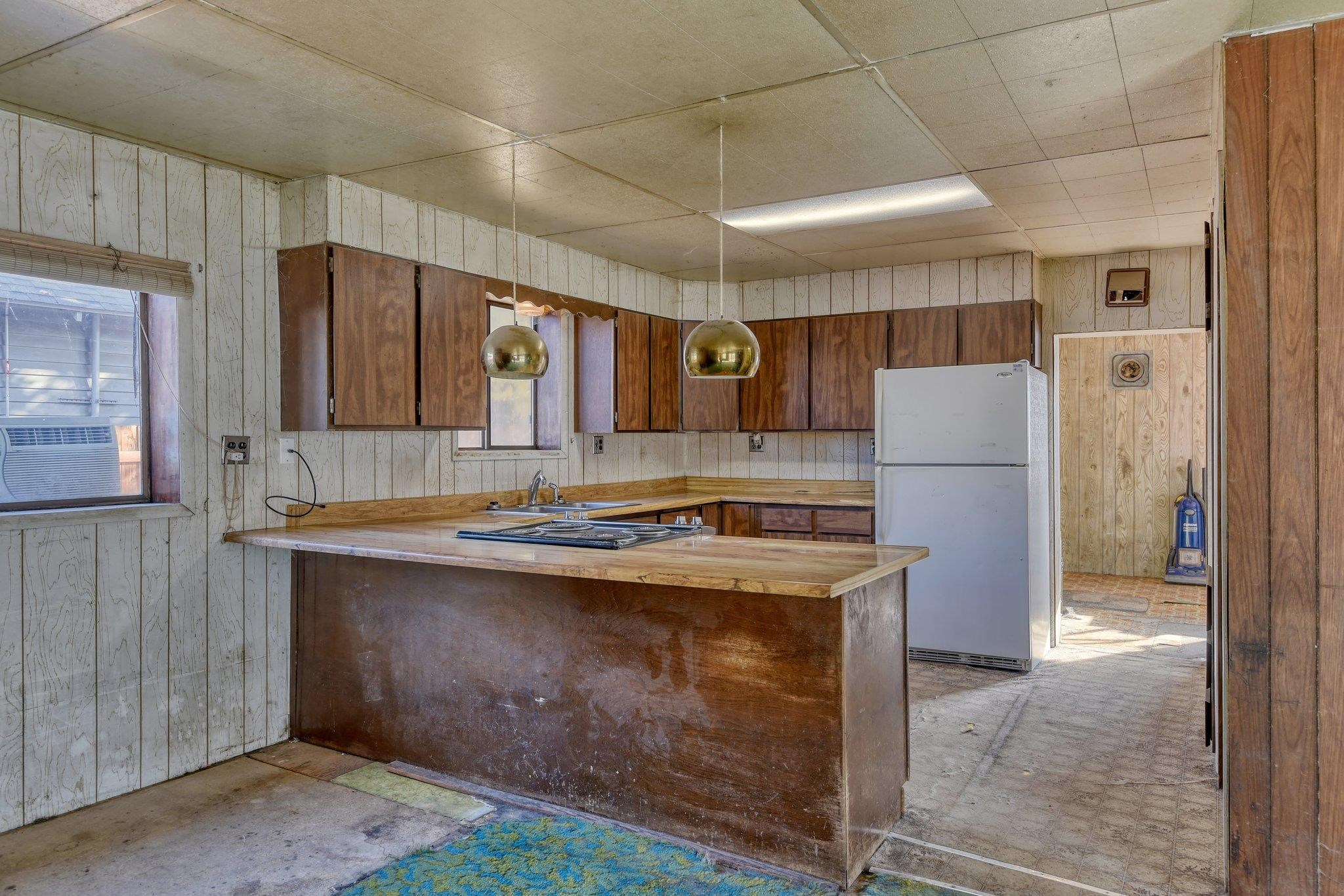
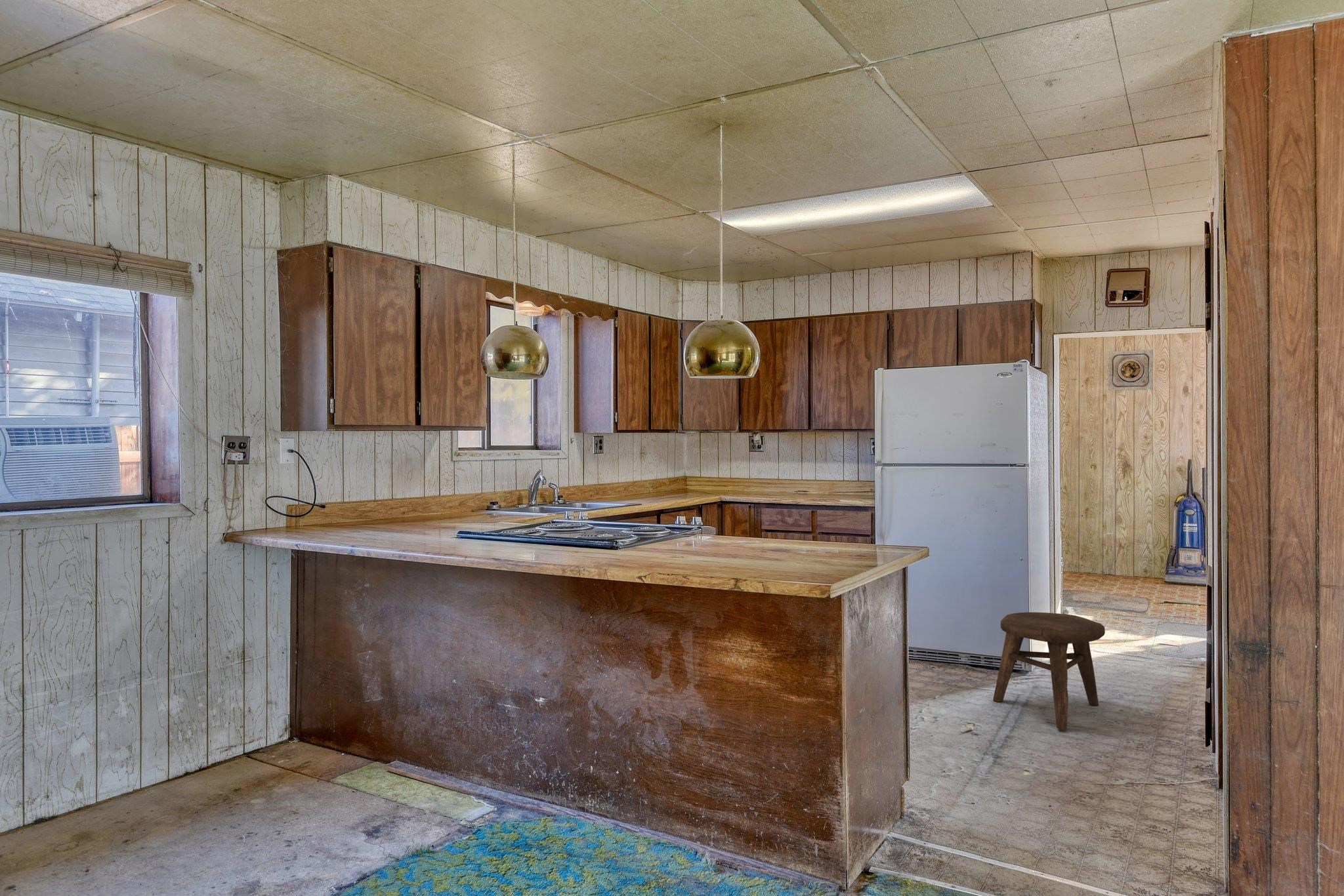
+ stool (1046, 664)
